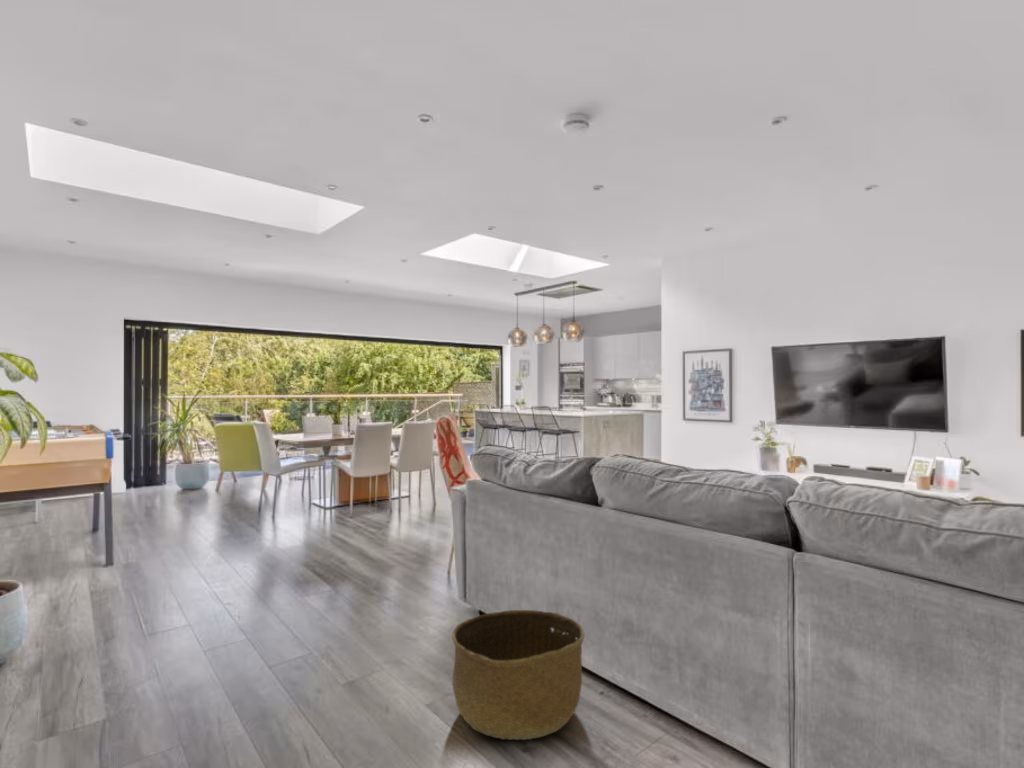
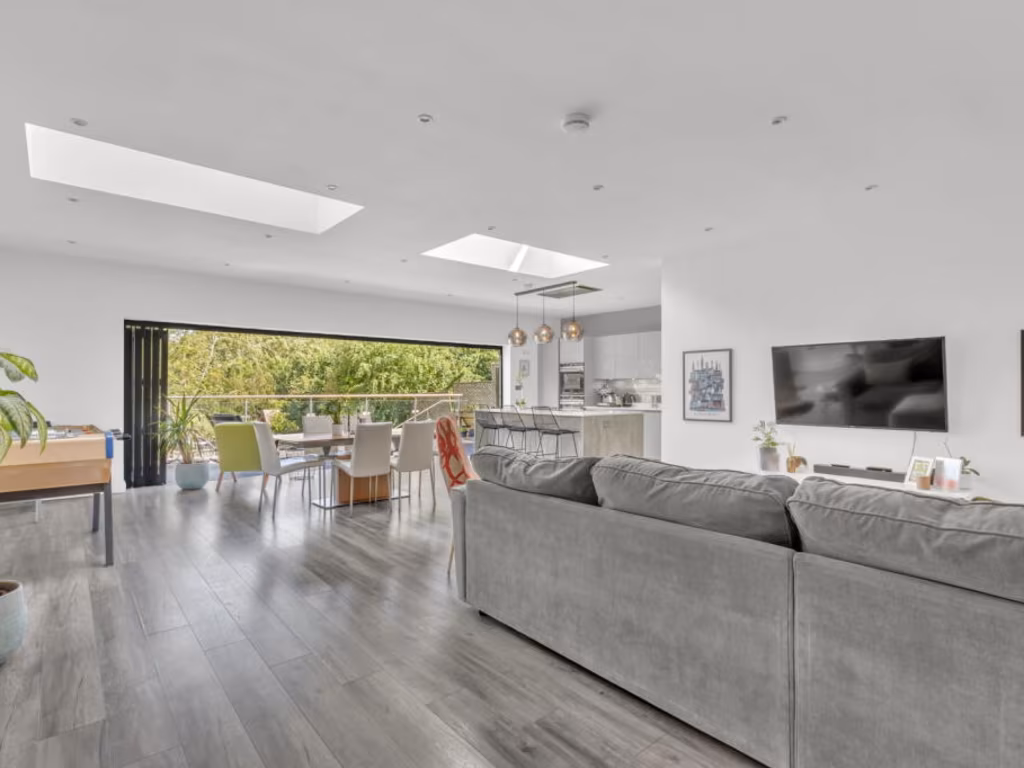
- basket (519, 670)
